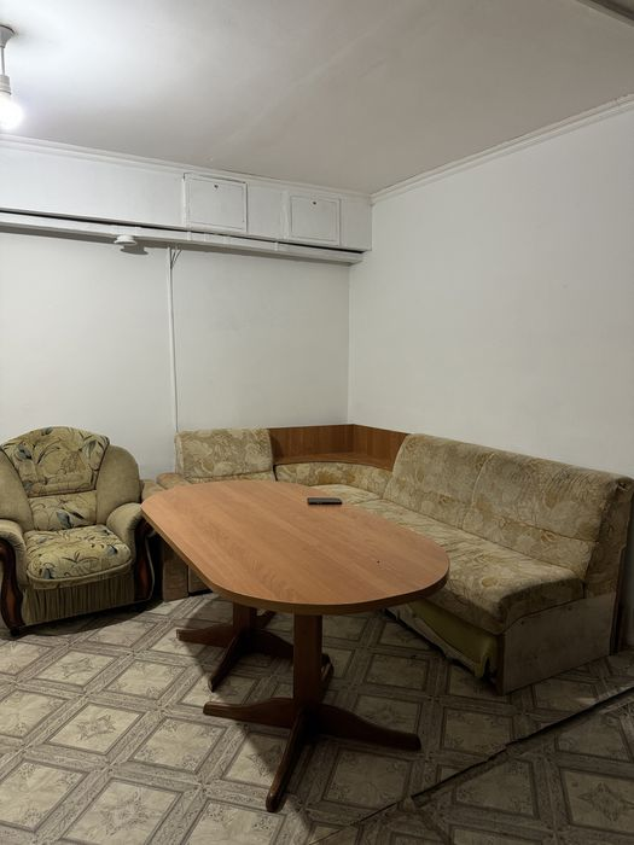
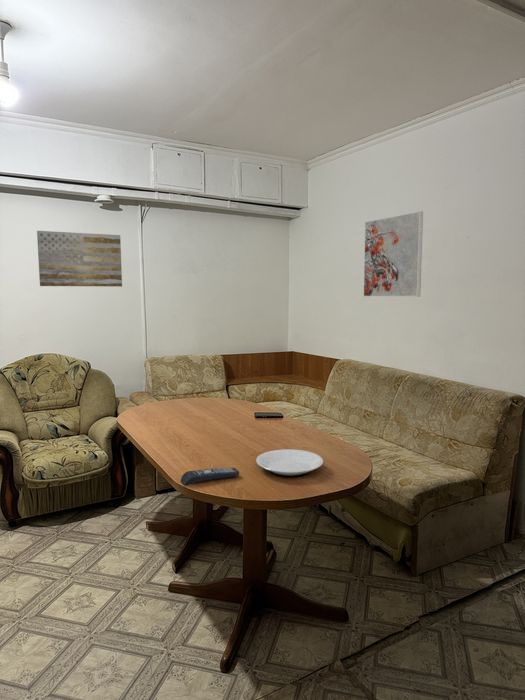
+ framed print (391, 257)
+ plate (289, 464)
+ remote control (210, 474)
+ wall art (81, 259)
